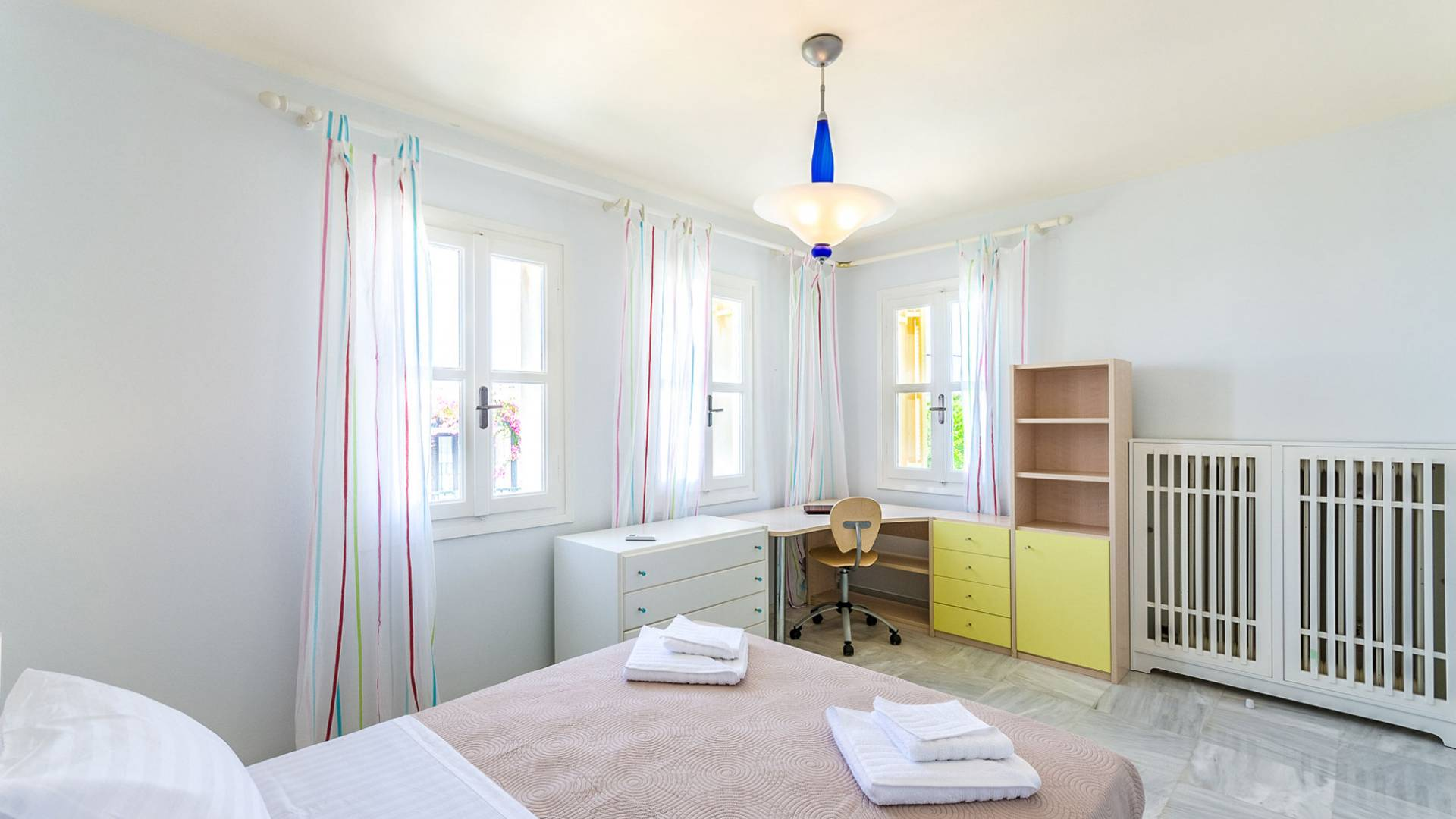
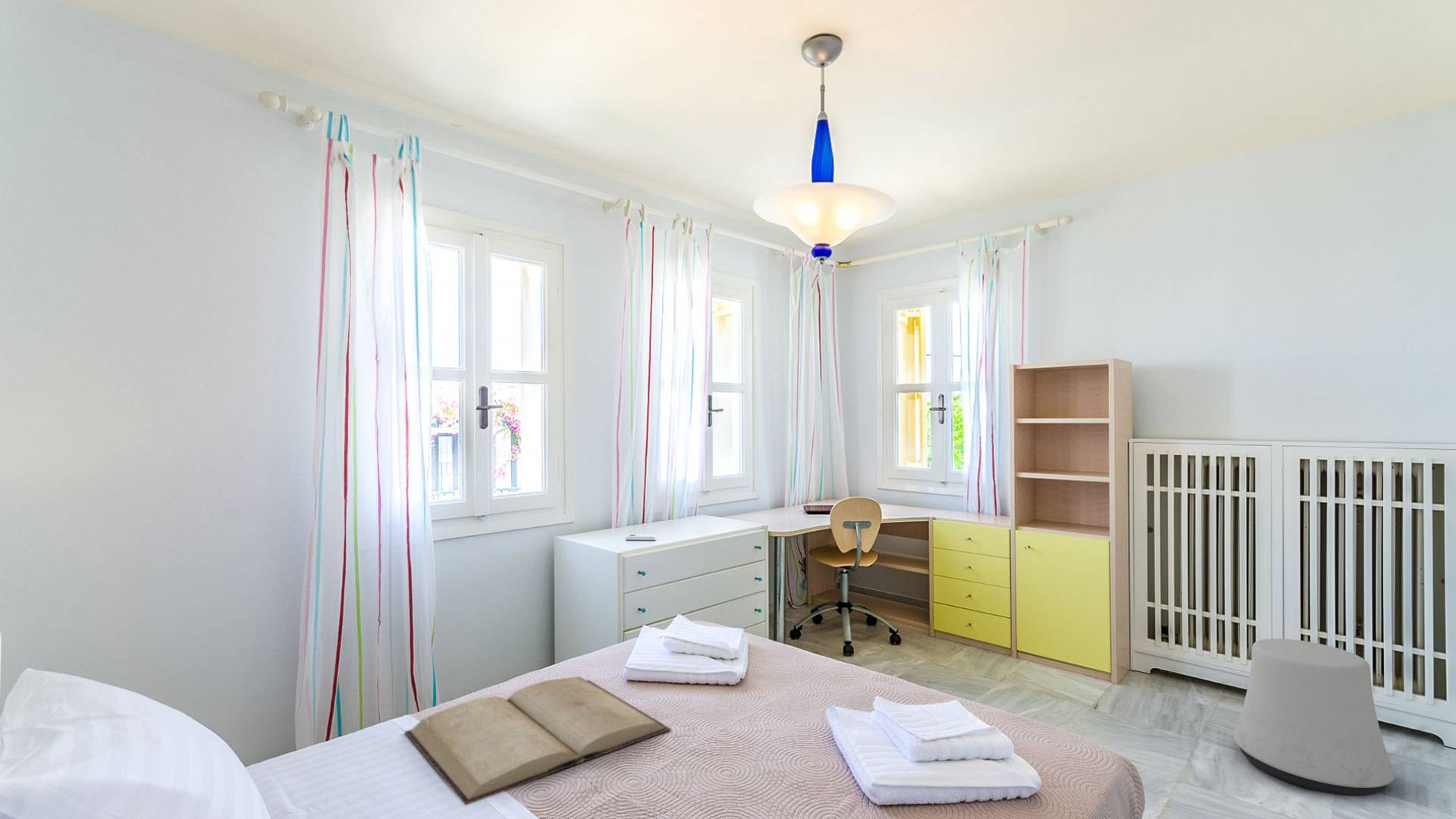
+ stool (1309, 709)
+ book (538, 723)
